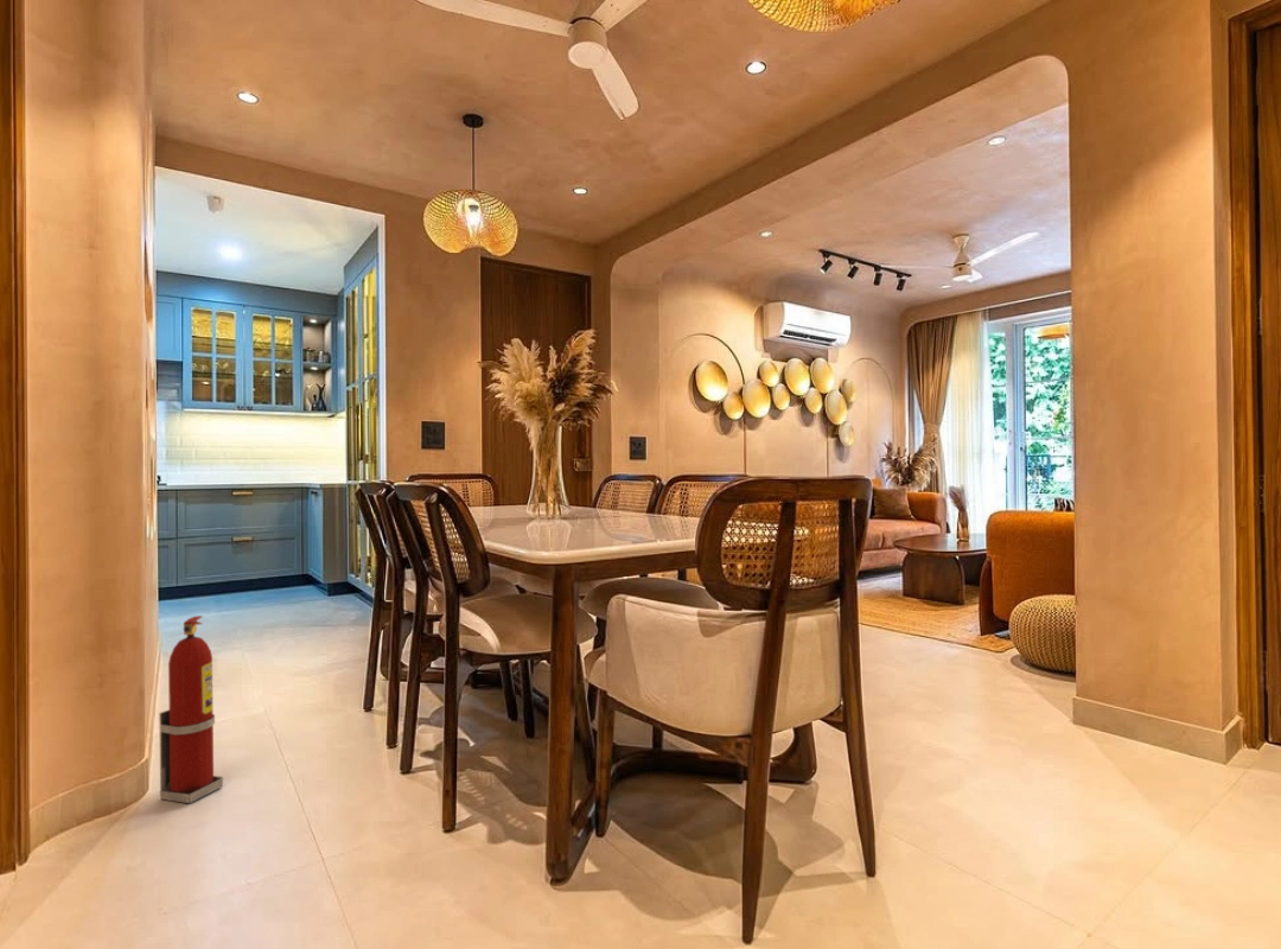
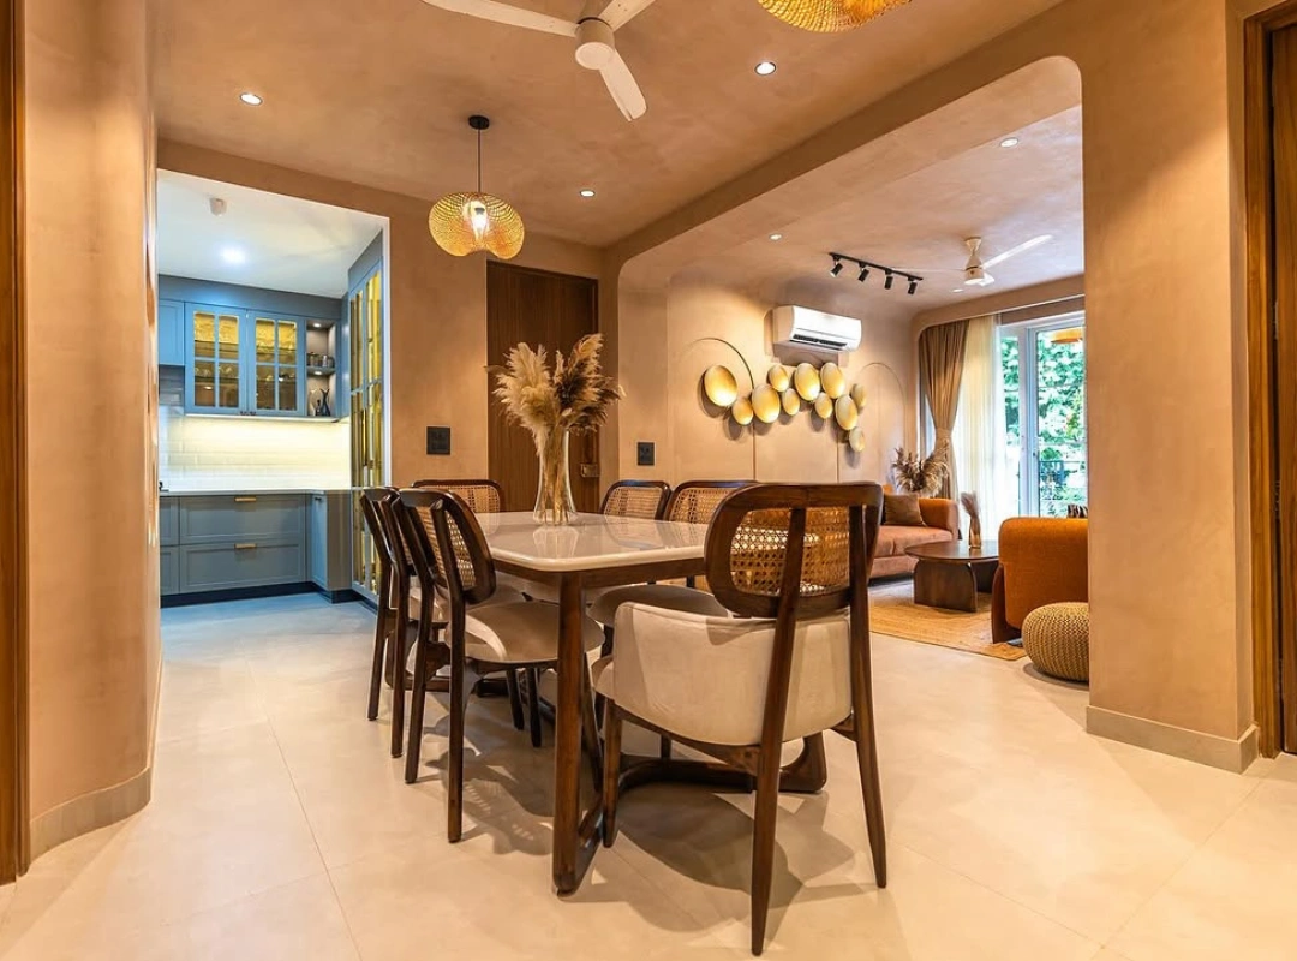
- fire extinguisher (192, 706)
